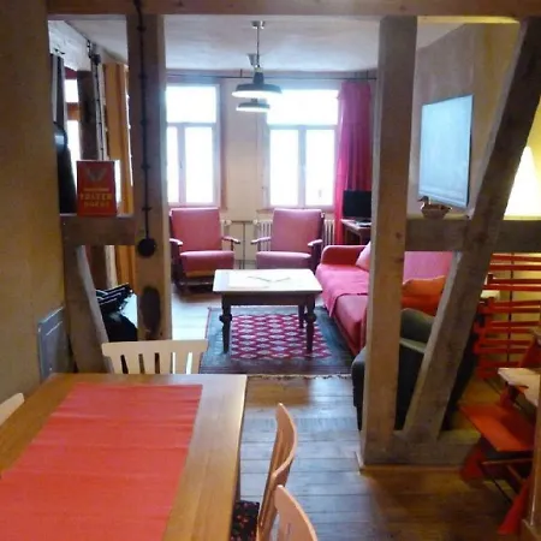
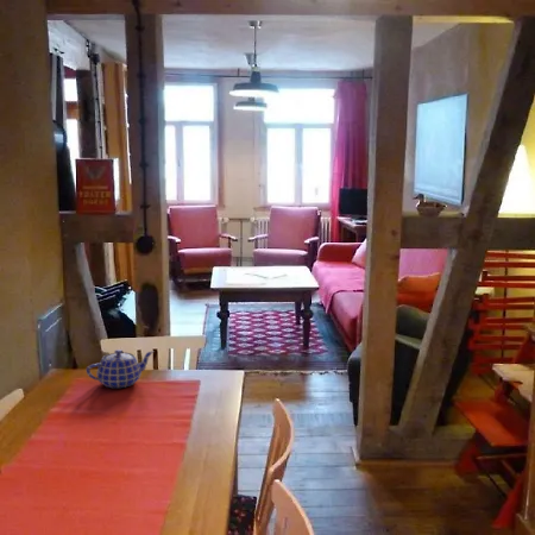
+ teapot (120, 366)
